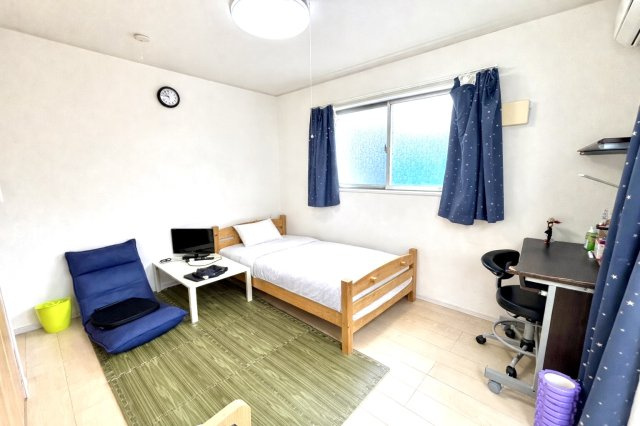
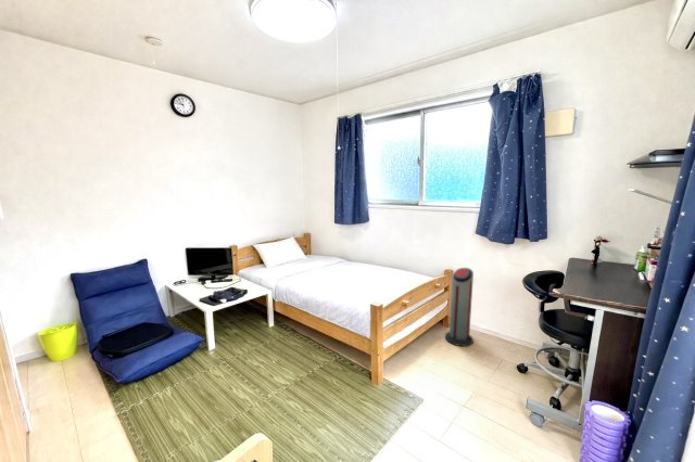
+ air purifier (460, 304)
